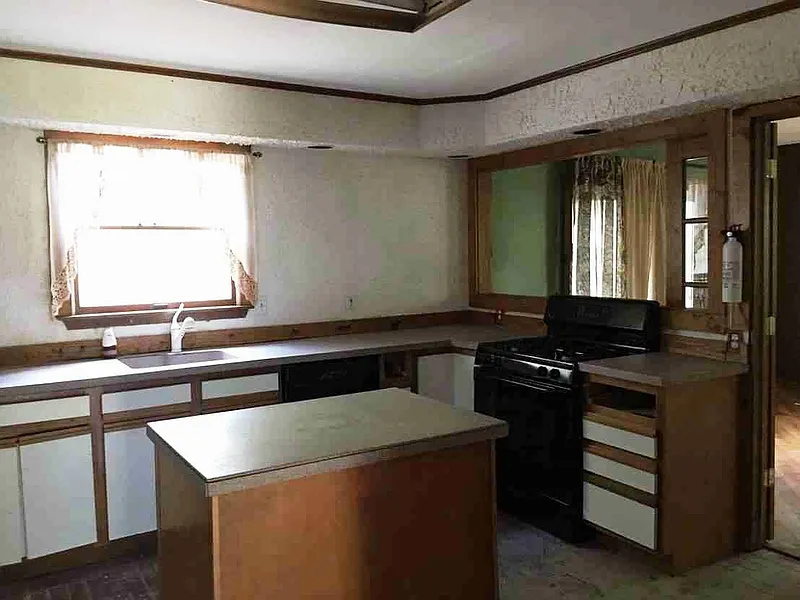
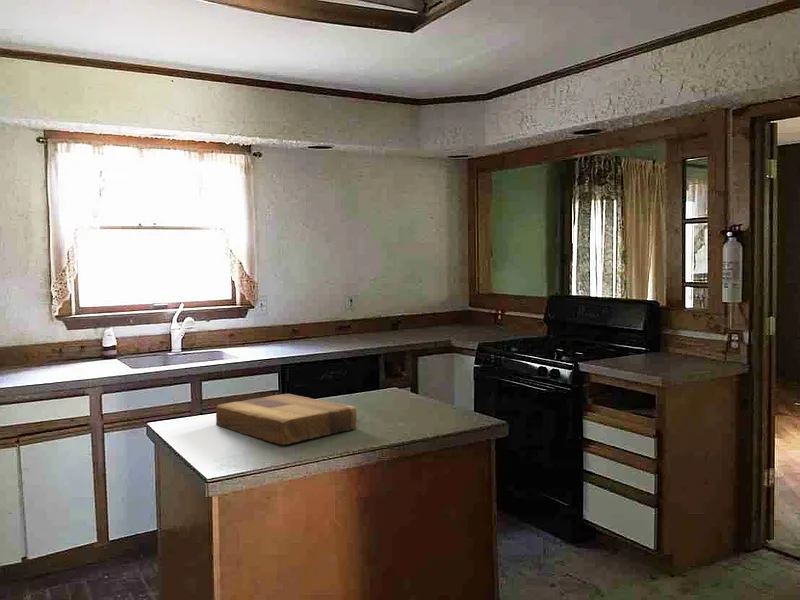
+ cutting board (285, 415)
